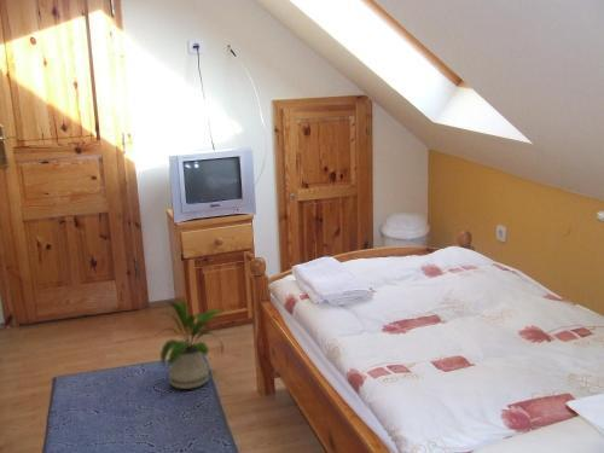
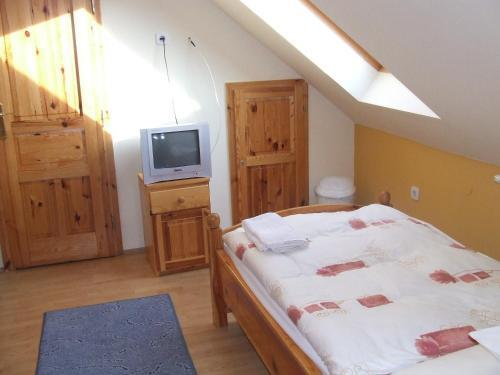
- house plant (196, 338)
